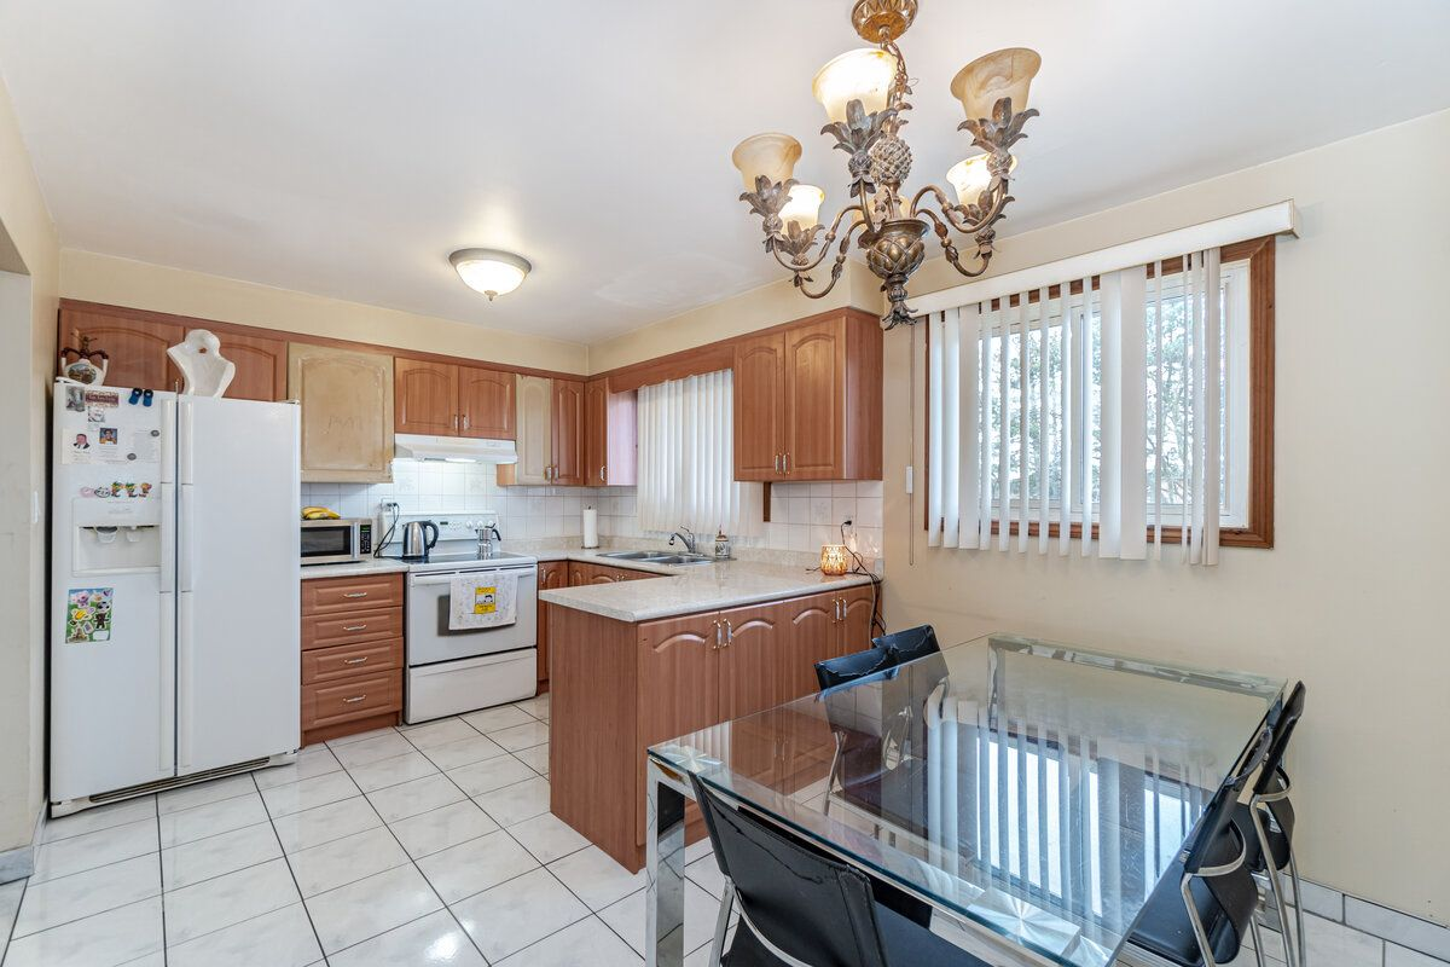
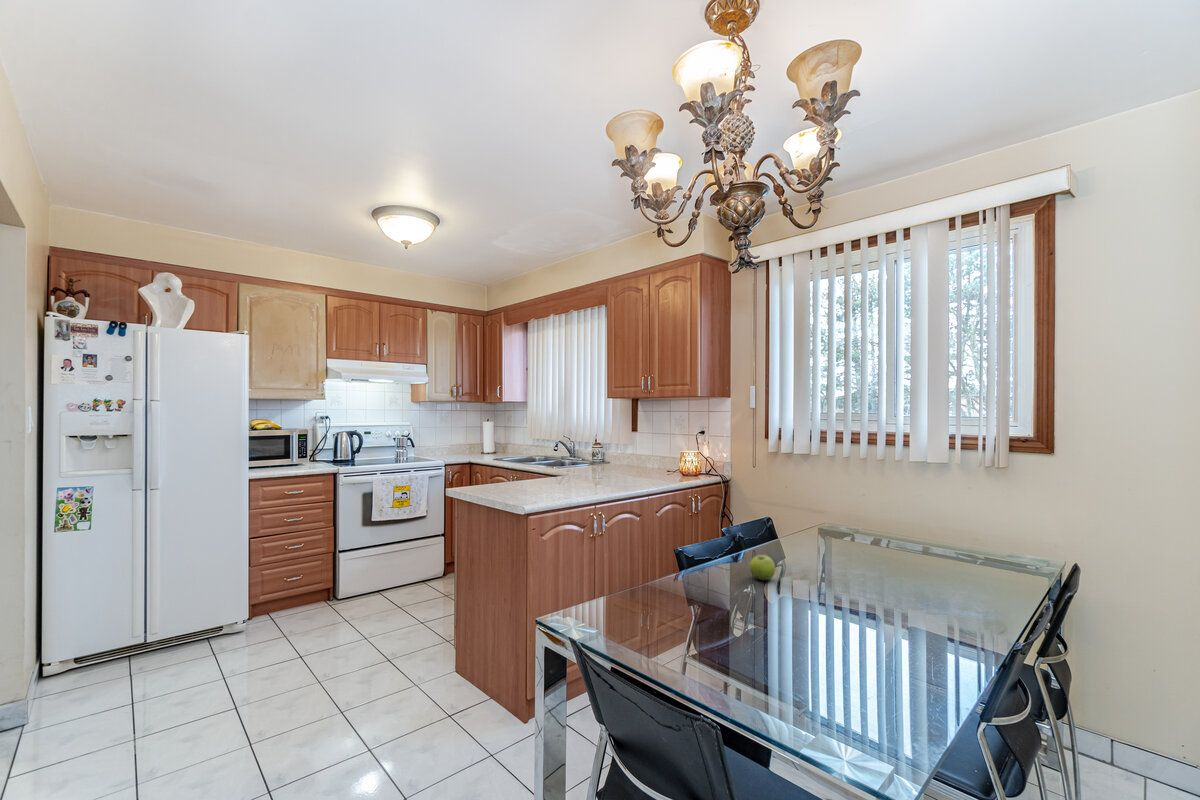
+ fruit (762, 567)
